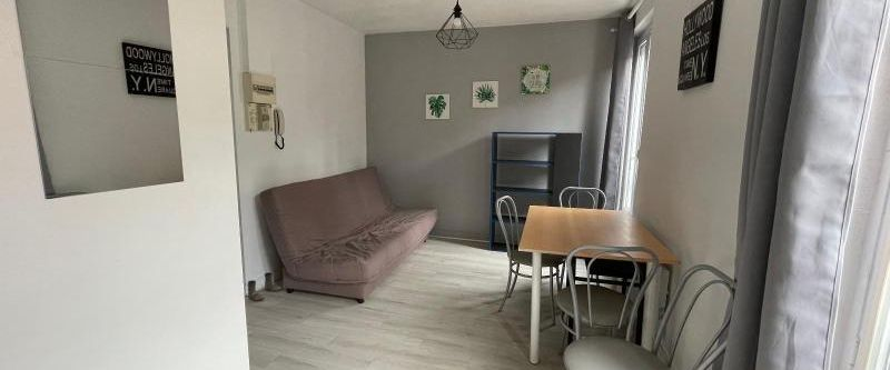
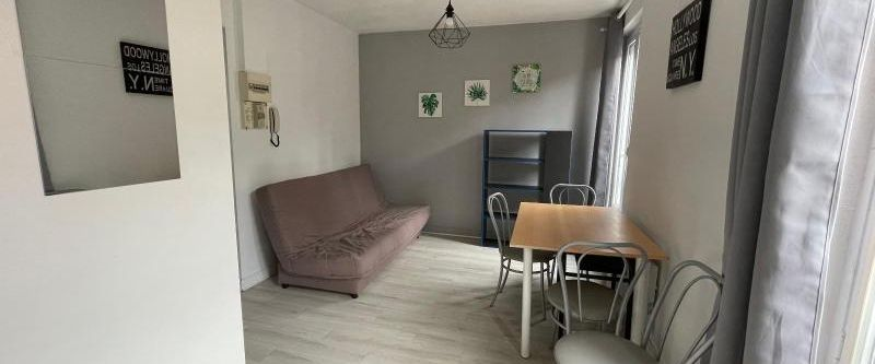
- boots (265, 286)
